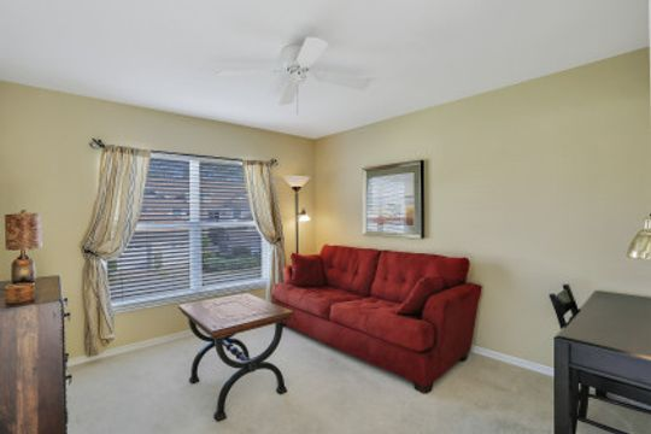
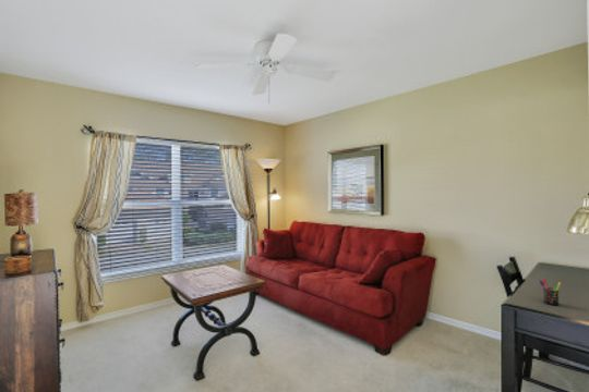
+ pen holder (551, 291)
